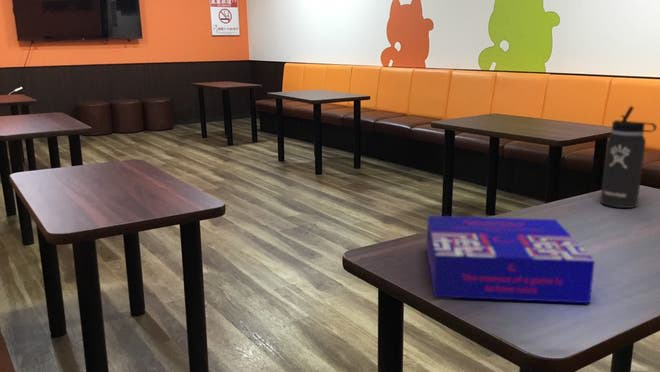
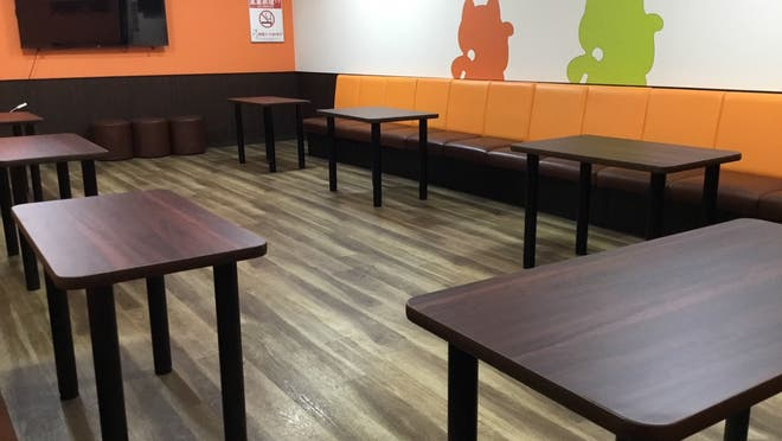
- thermos bottle (628, 156)
- board game (500, 254)
